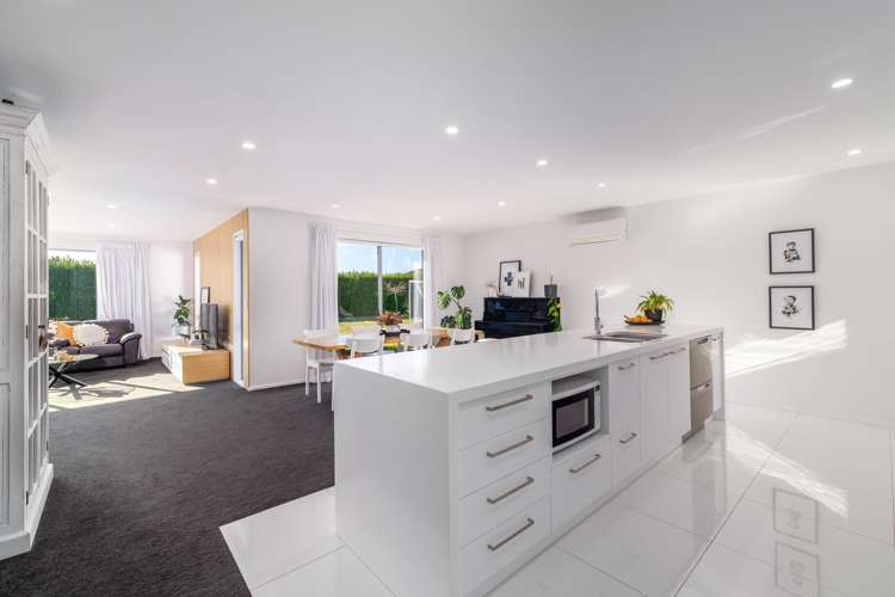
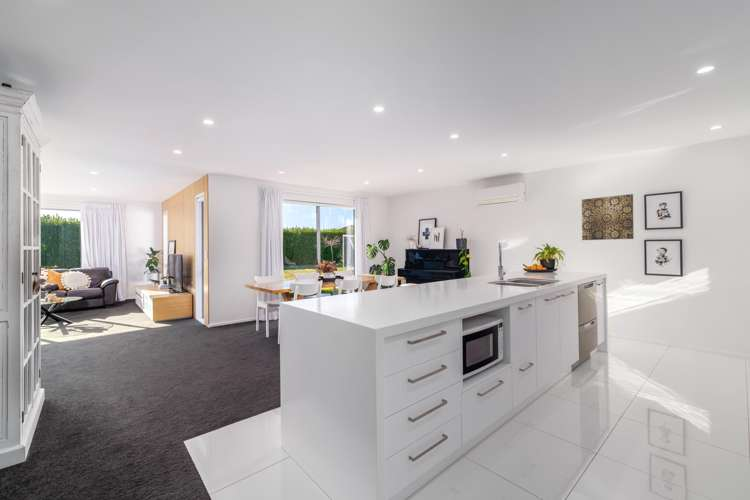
+ wall art (606, 218)
